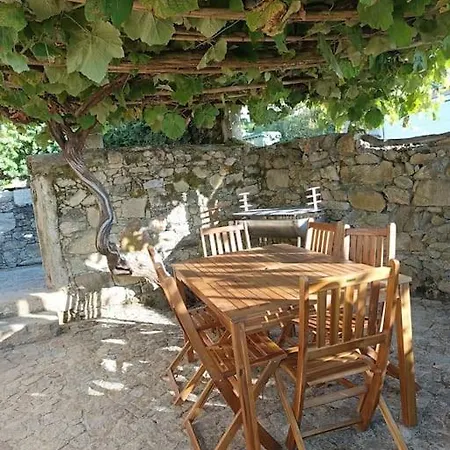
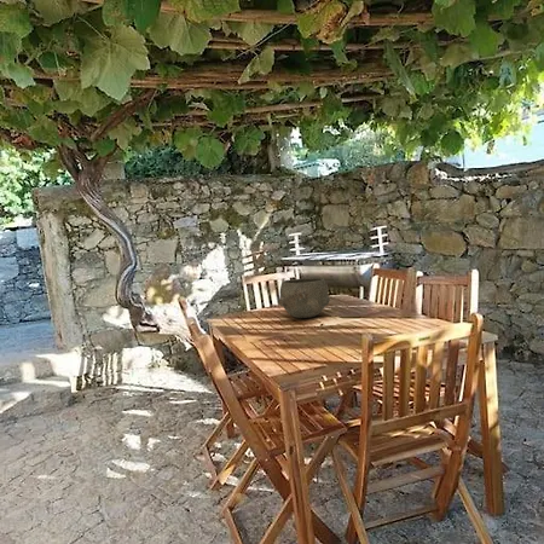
+ bowl (303, 297)
